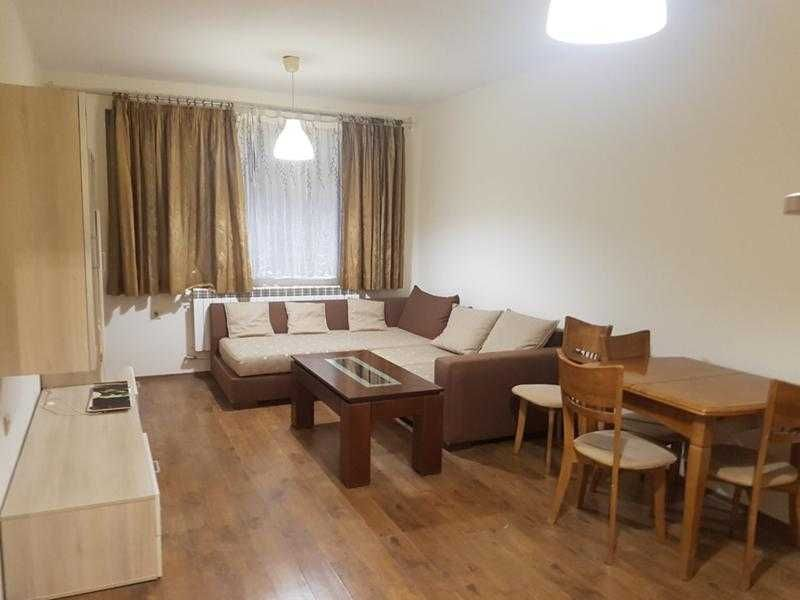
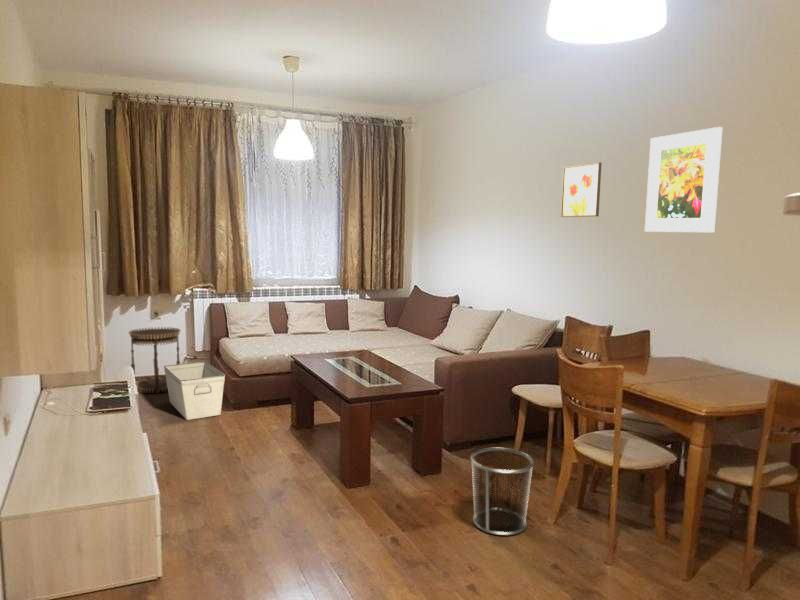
+ side table (155, 359)
+ wall art (581, 191)
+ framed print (680, 182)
+ waste bin (500, 490)
+ storage bin (194, 389)
